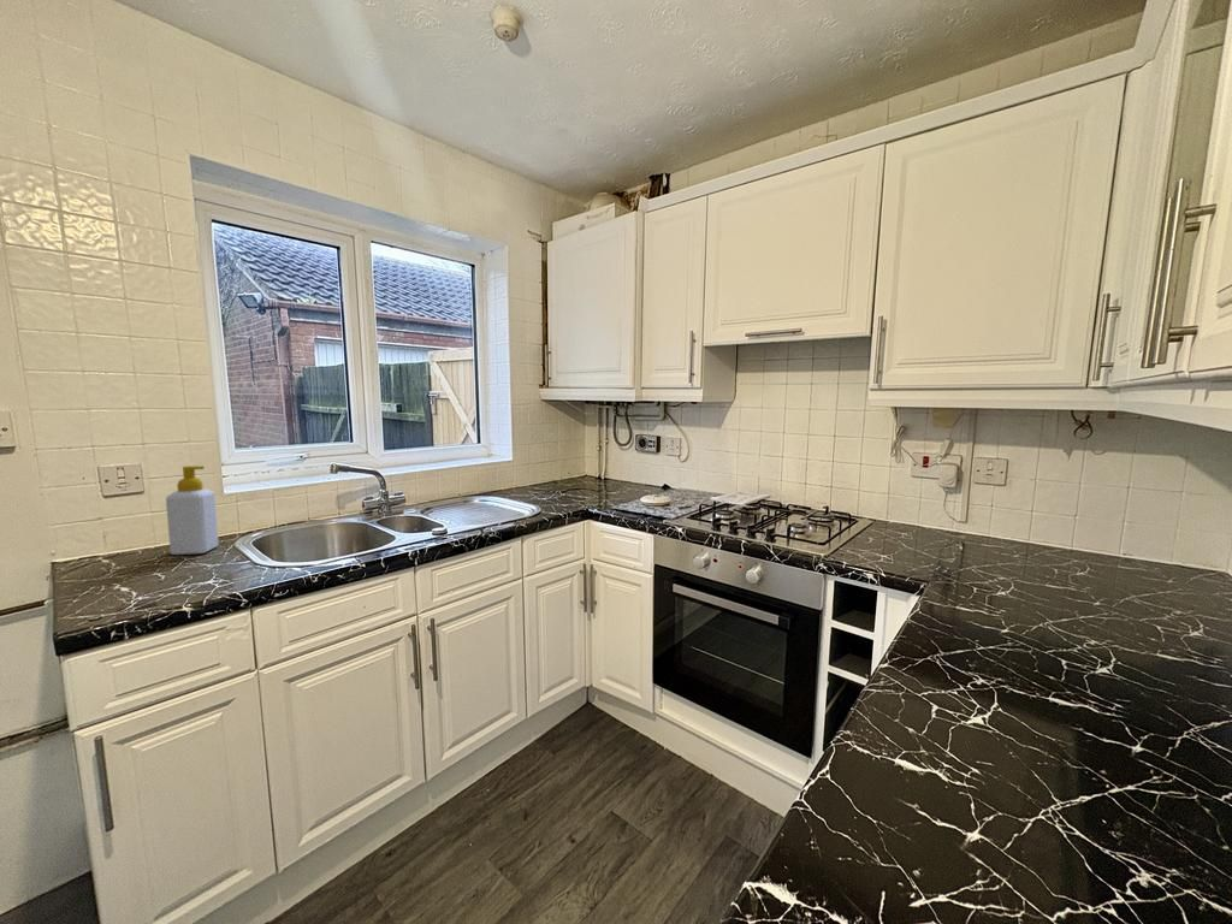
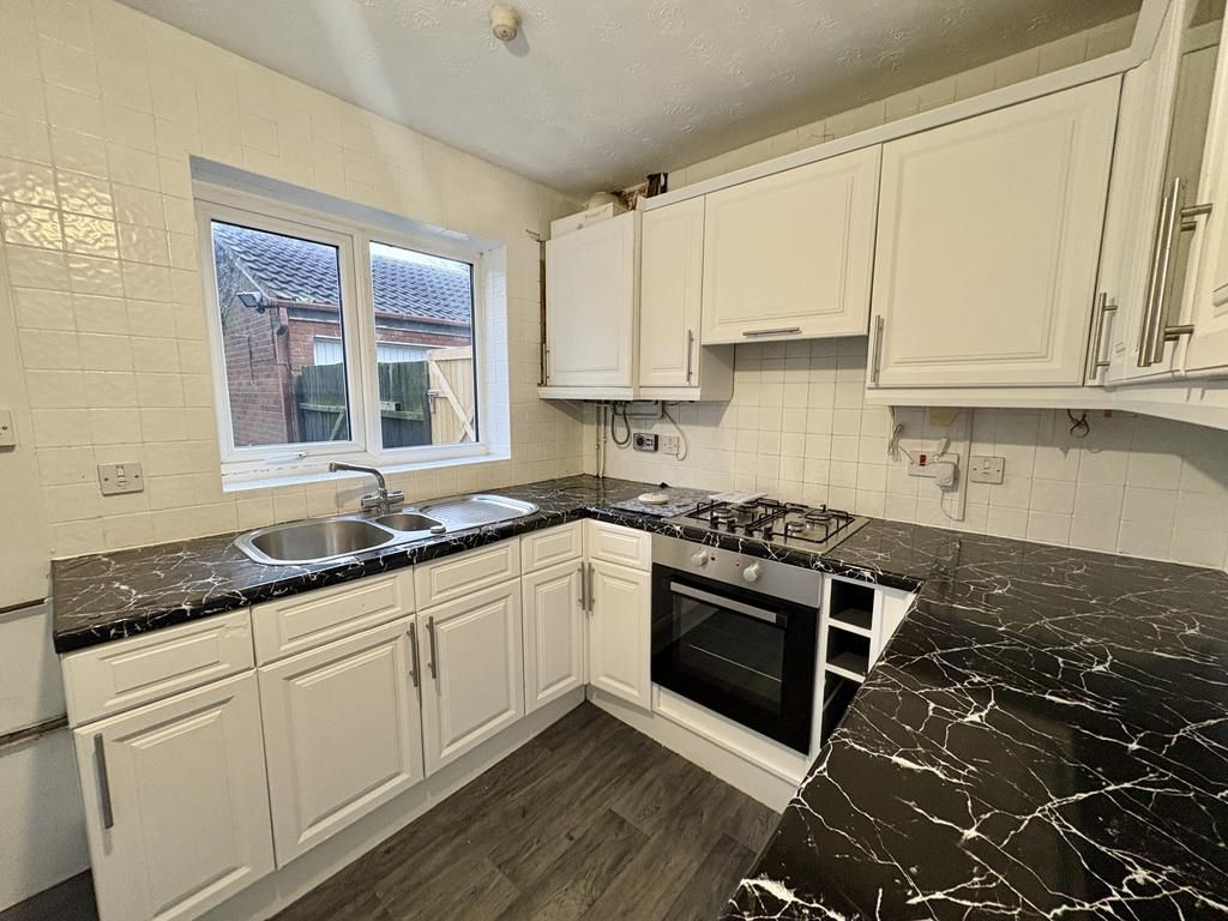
- soap bottle (191, 509)
